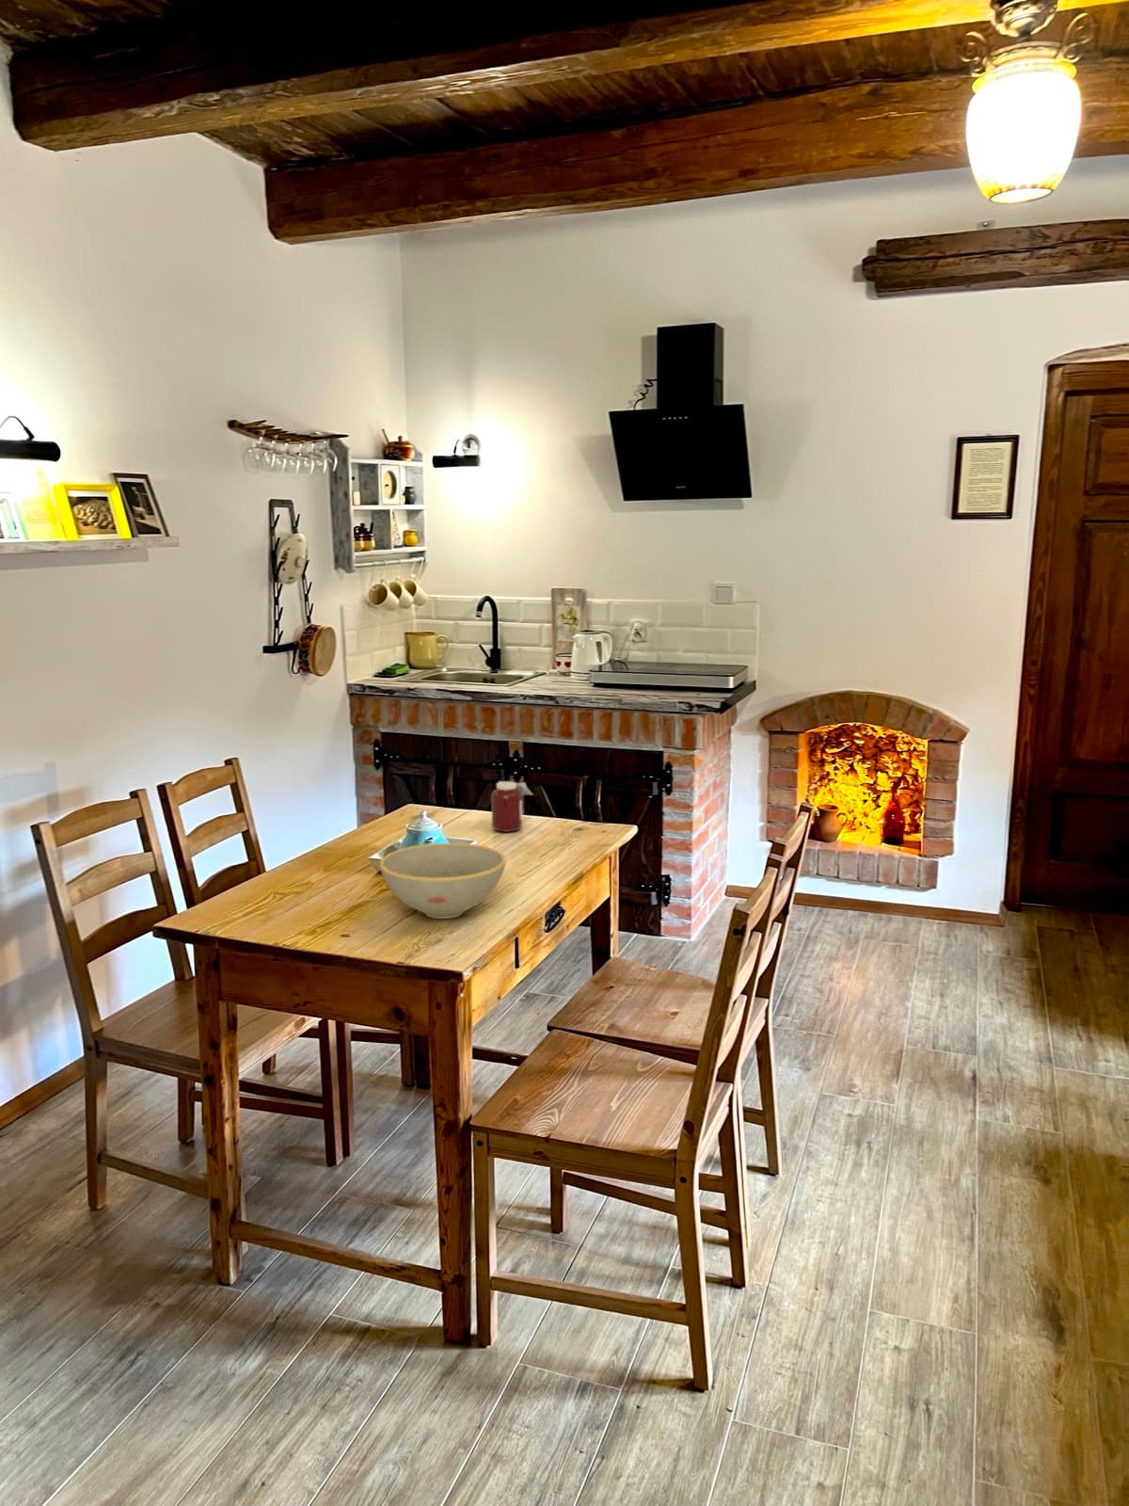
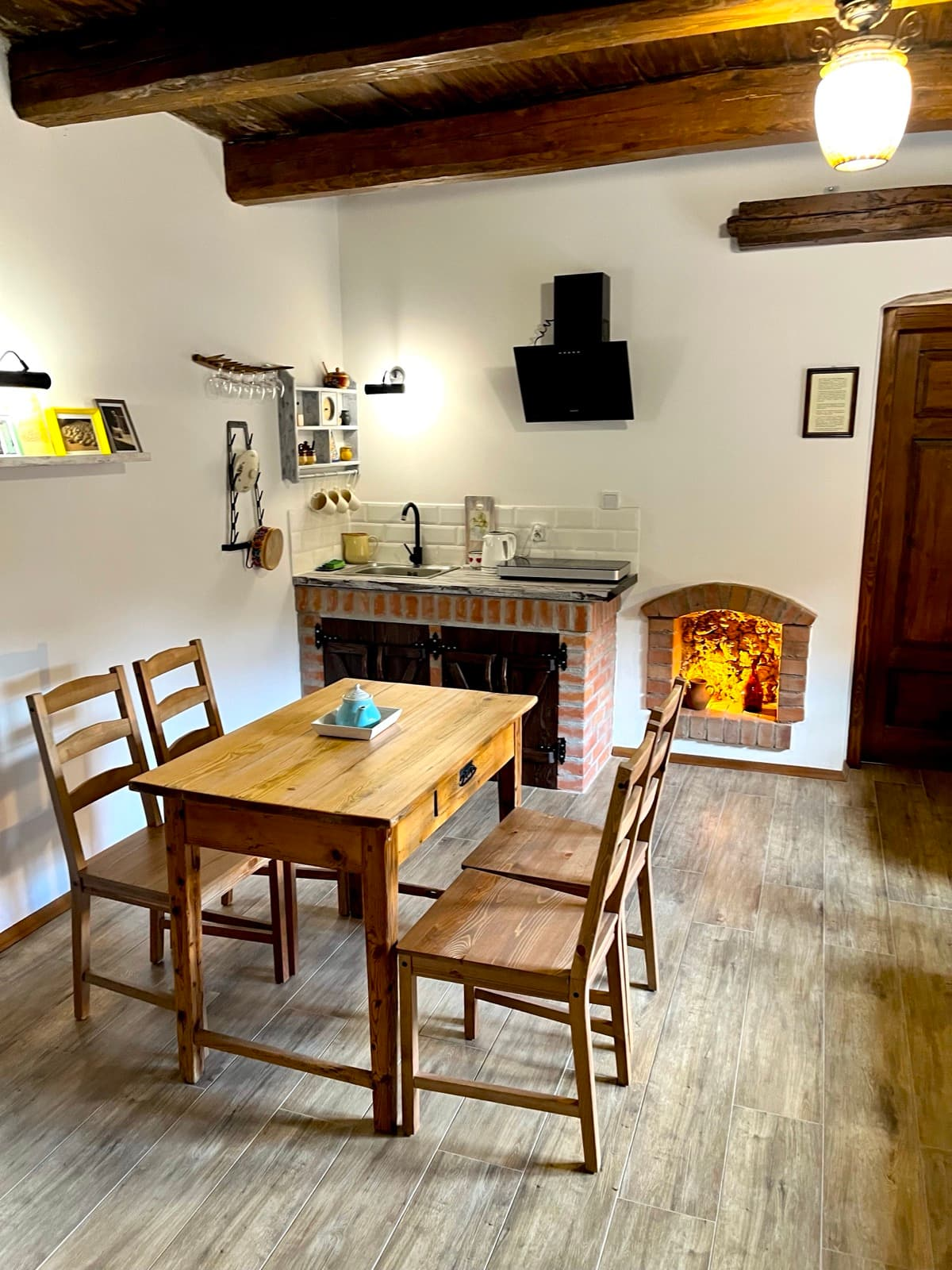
- jar (510, 804)
- bowl (444, 886)
